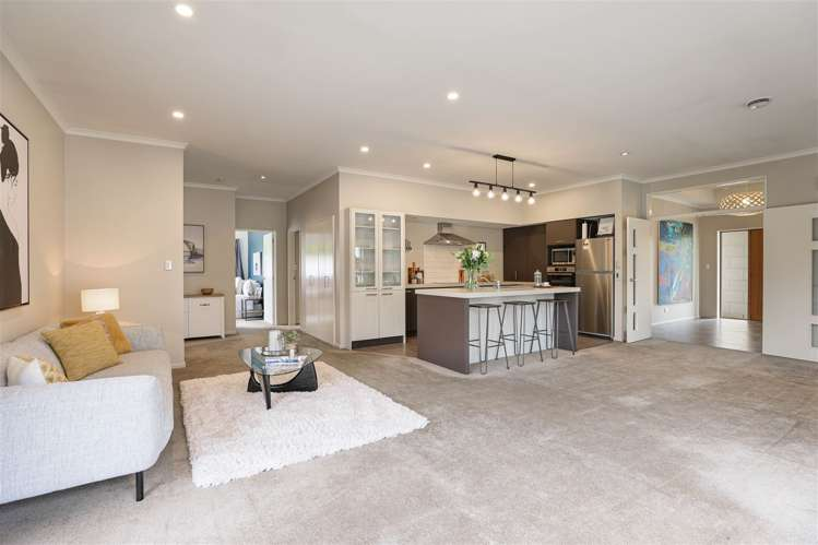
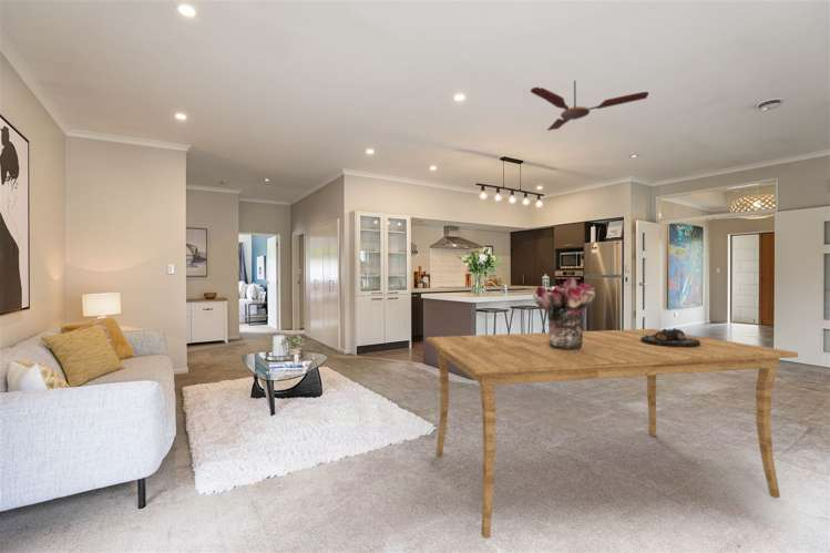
+ dining table (582, 379)
+ decorative bowl (669, 335)
+ ceiling fan (594, 106)
+ bouquet (563, 311)
